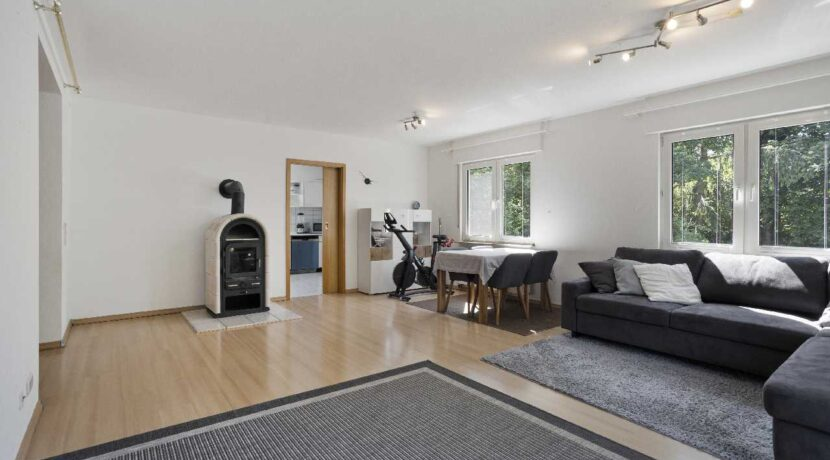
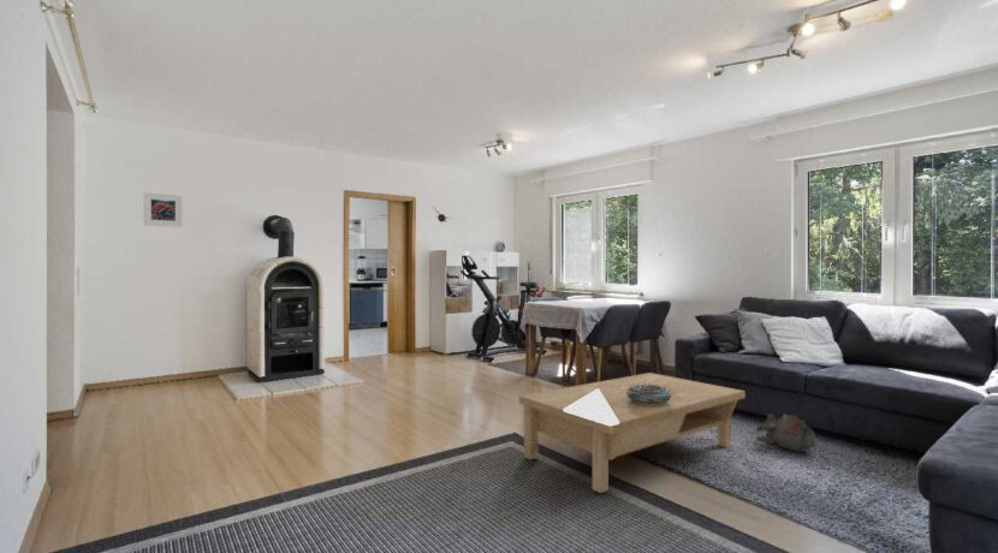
+ coffee table (634, 422)
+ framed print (162, 209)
+ plush toy (784, 430)
+ decorative bowl (648, 393)
